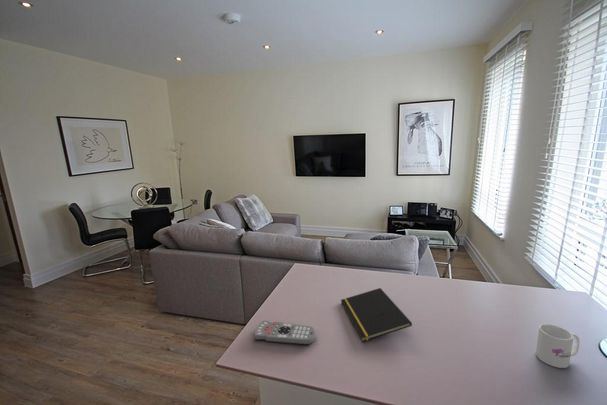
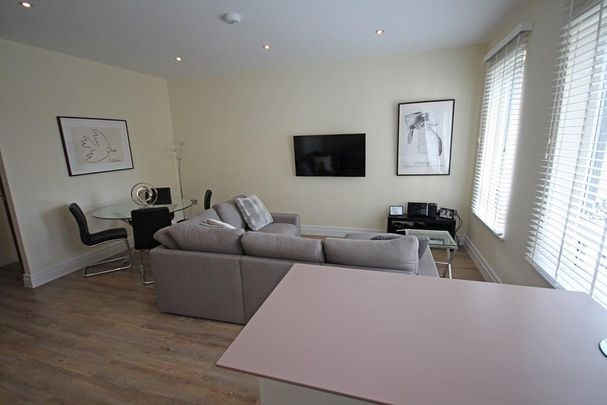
- notepad (372, 311)
- mug (559, 345)
- remote control (285, 333)
